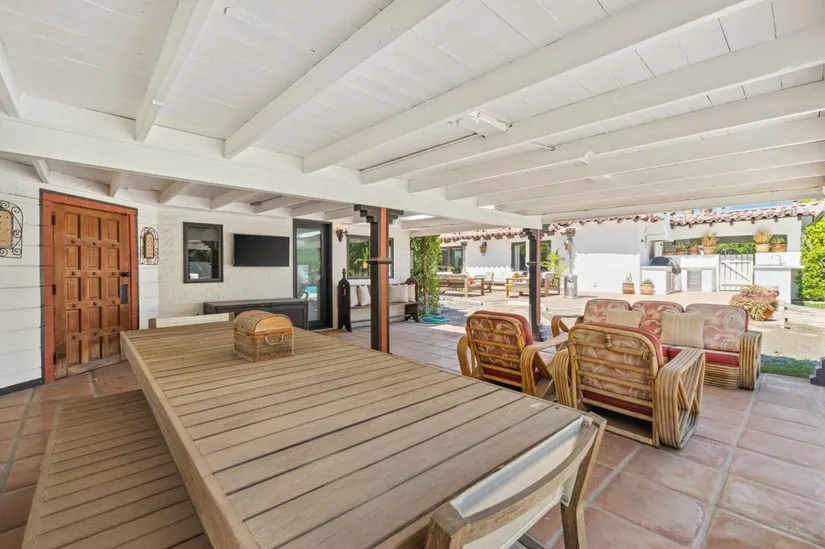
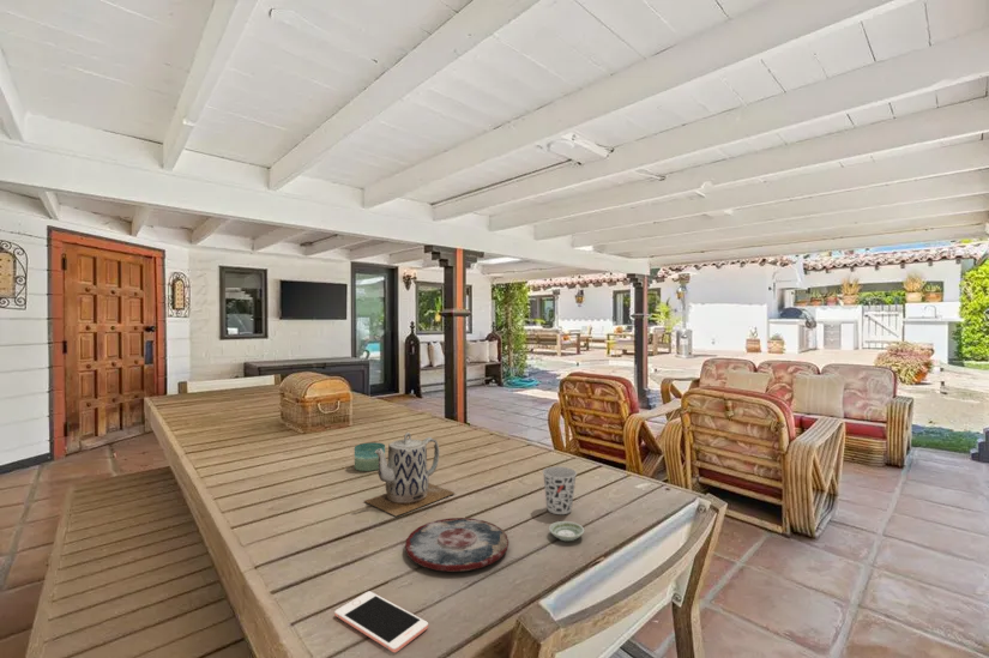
+ cell phone (380, 618)
+ cup (559, 490)
+ candle (369, 455)
+ plate (457, 542)
+ saucer (566, 532)
+ teapot (410, 465)
